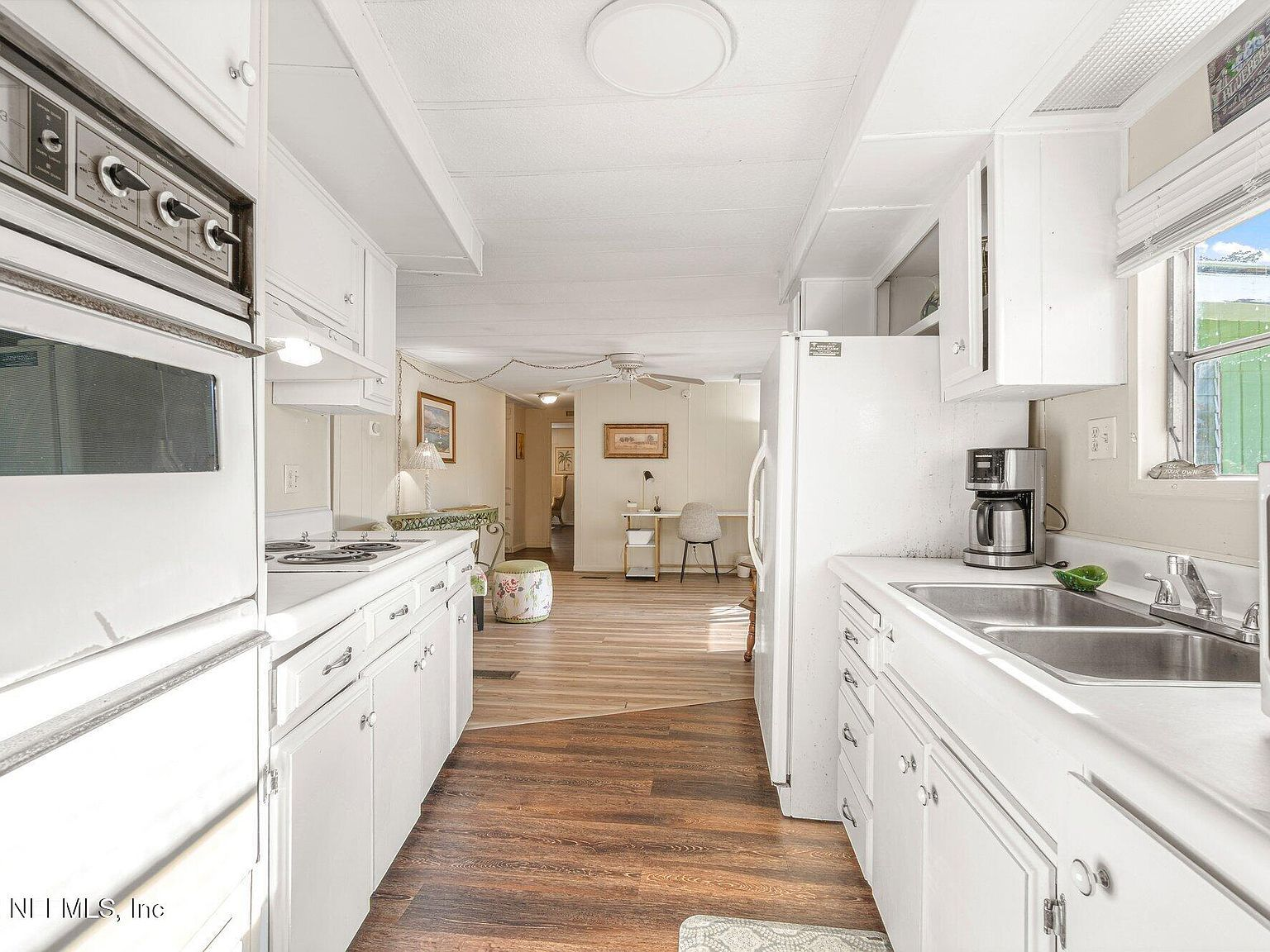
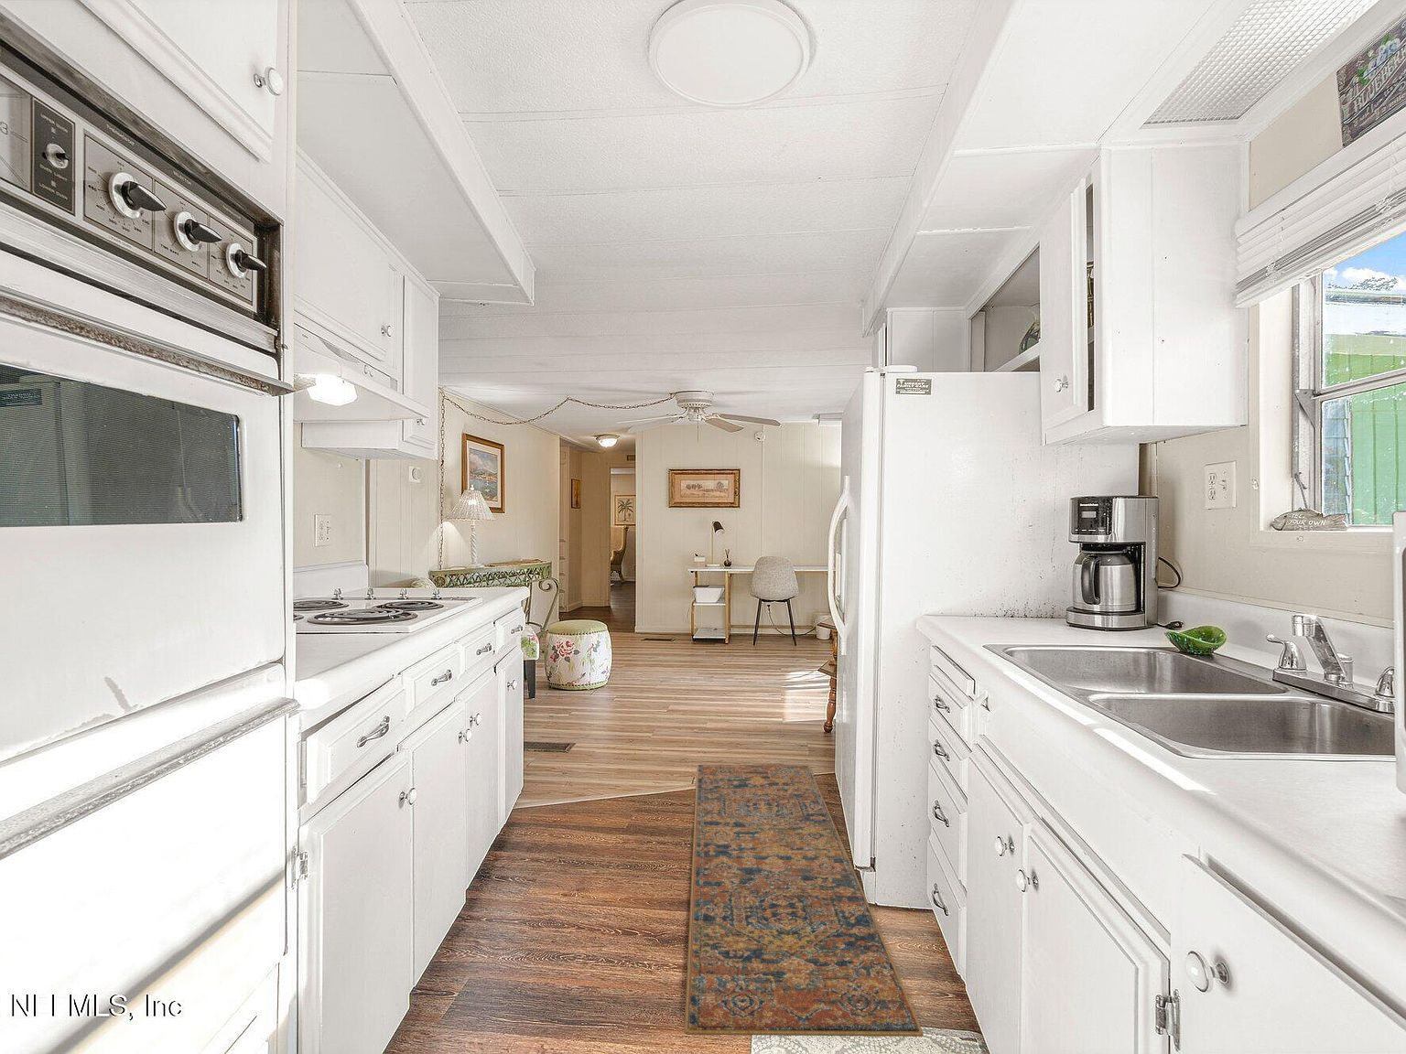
+ rug (769, 851)
